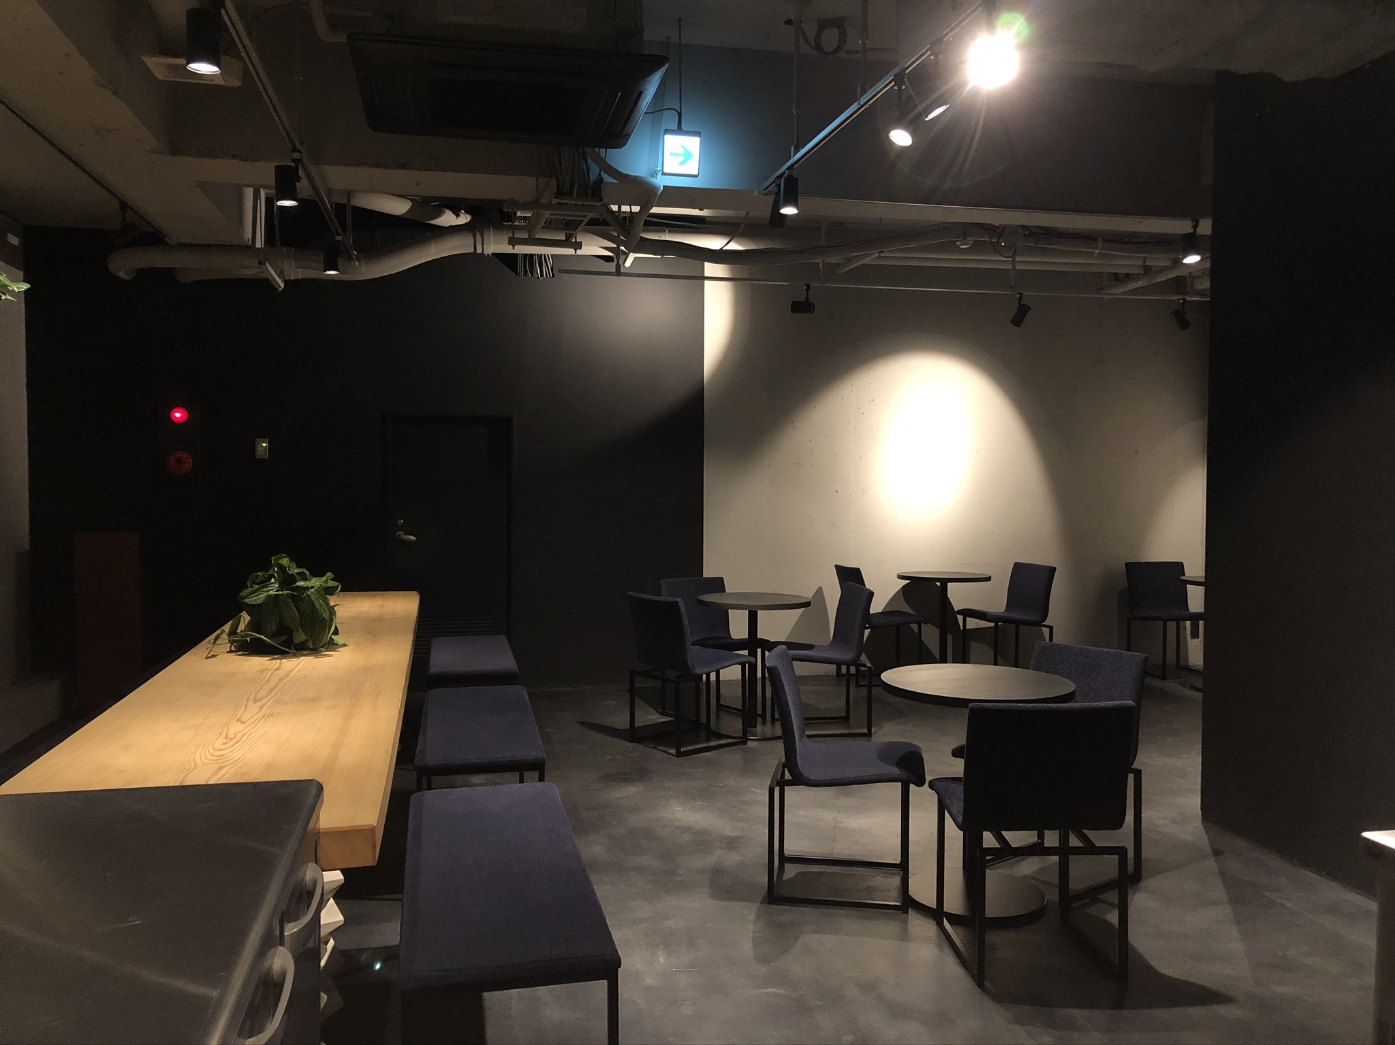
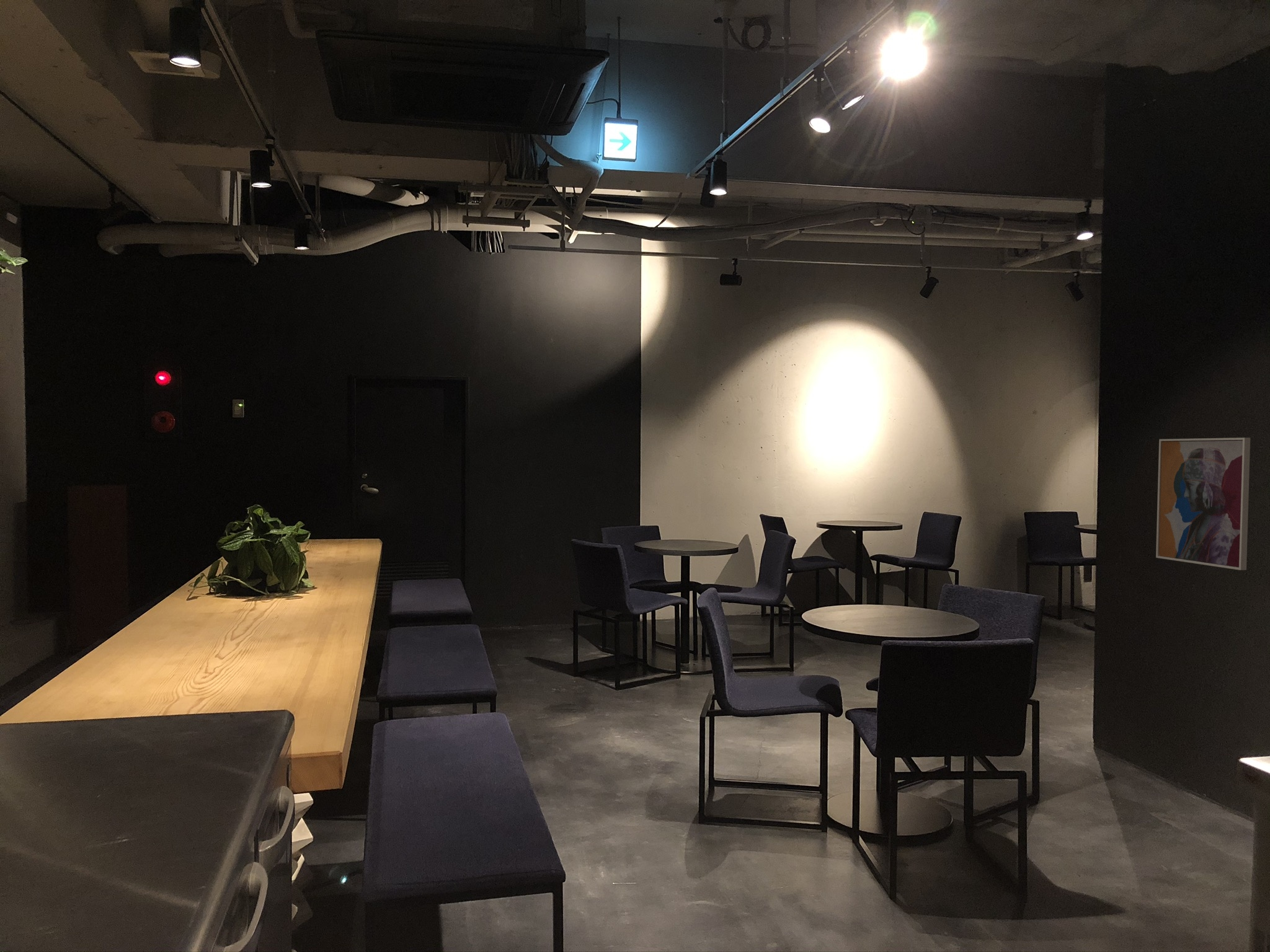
+ wall art (1200, 501)
